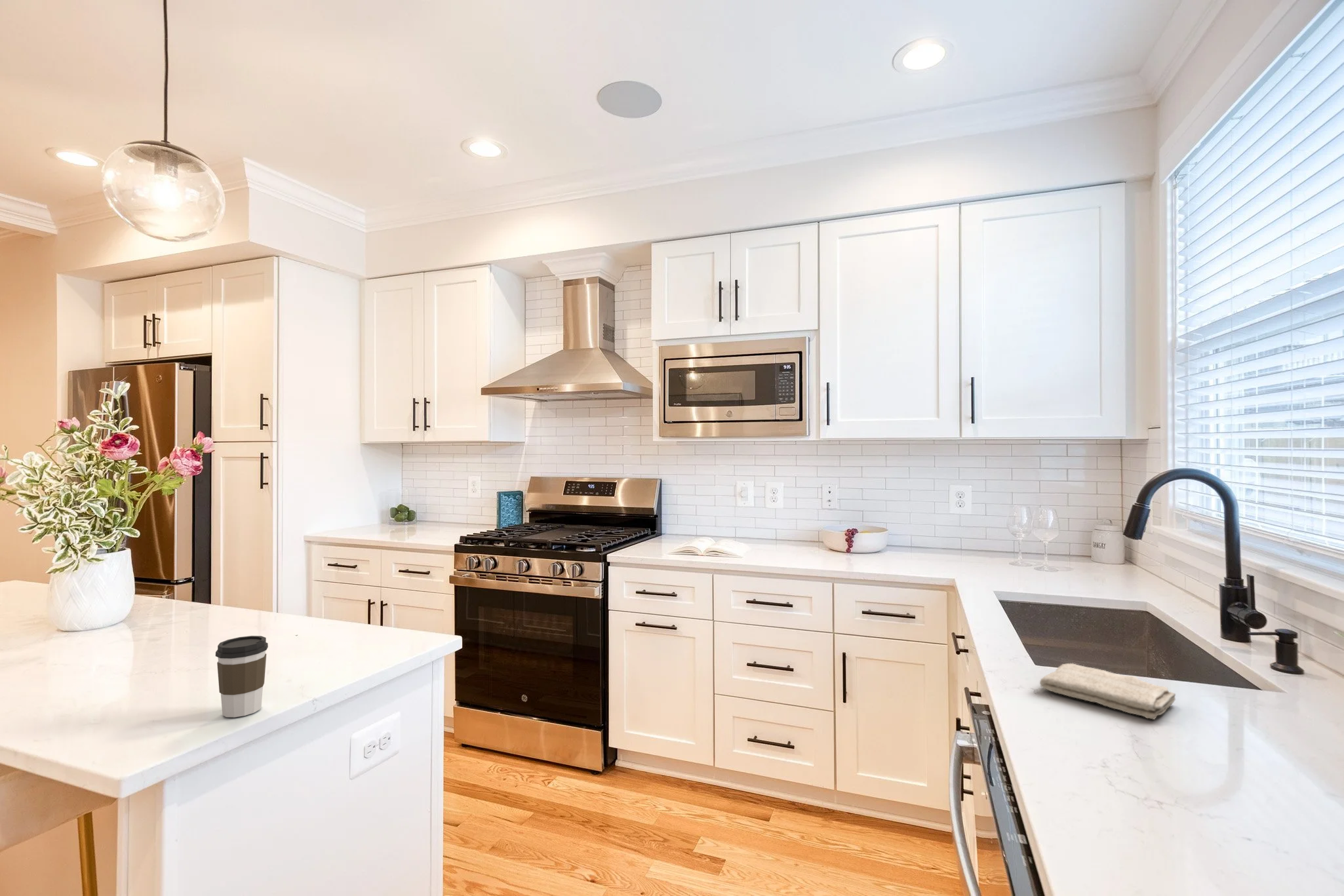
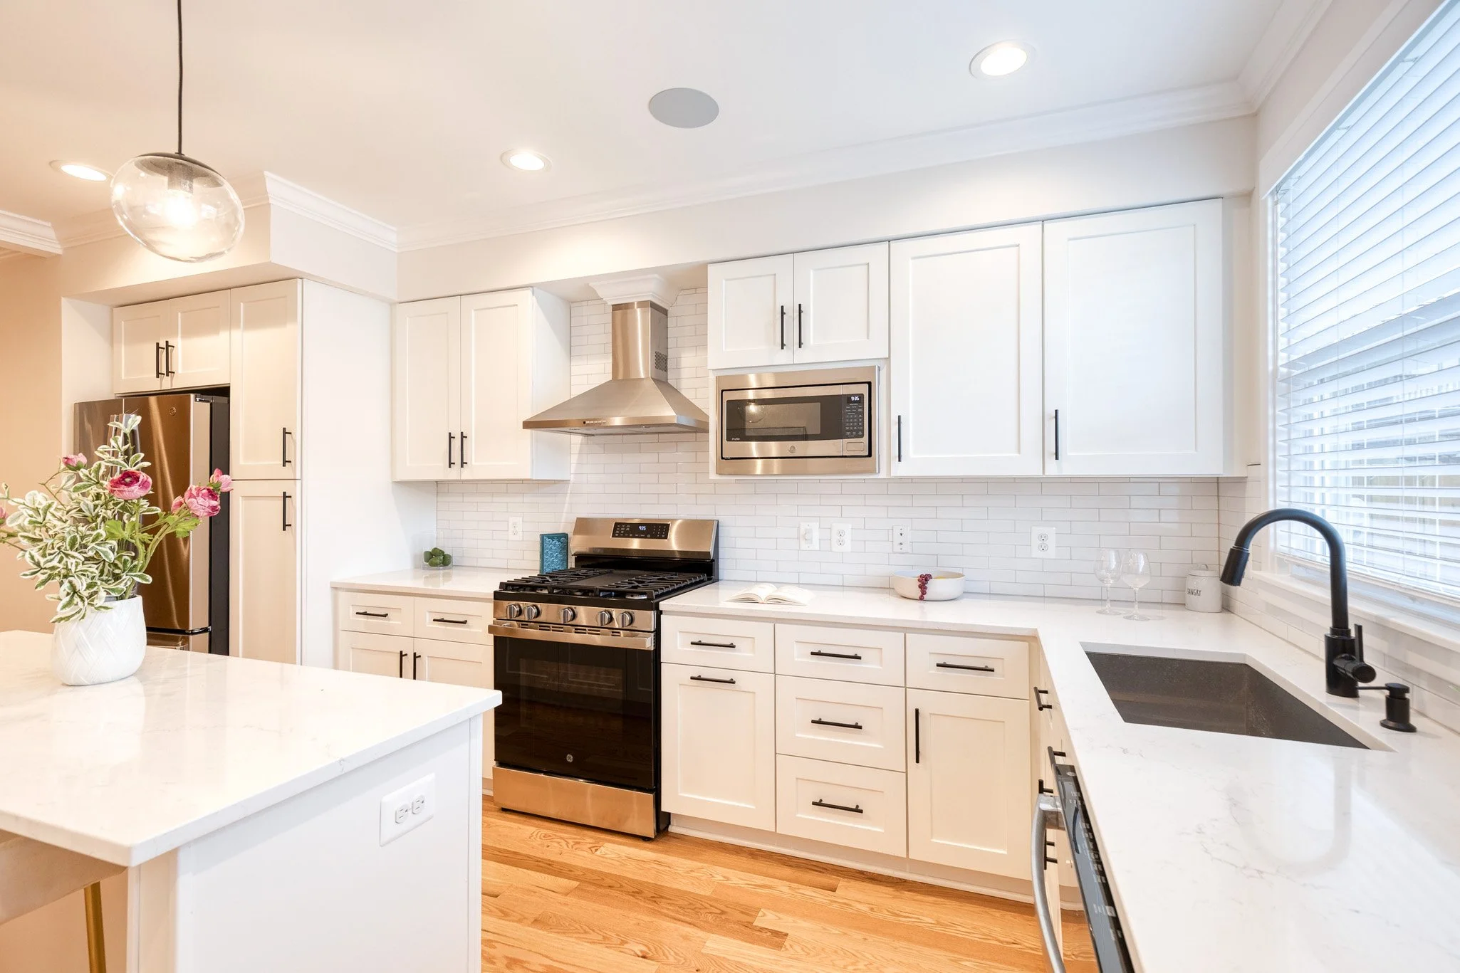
- washcloth (1105, 688)
- coffee cup (242, 676)
